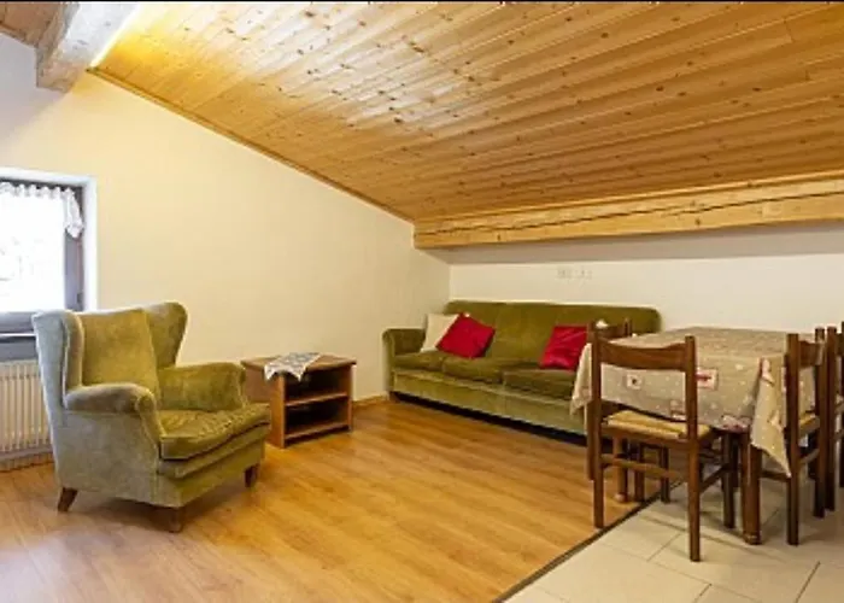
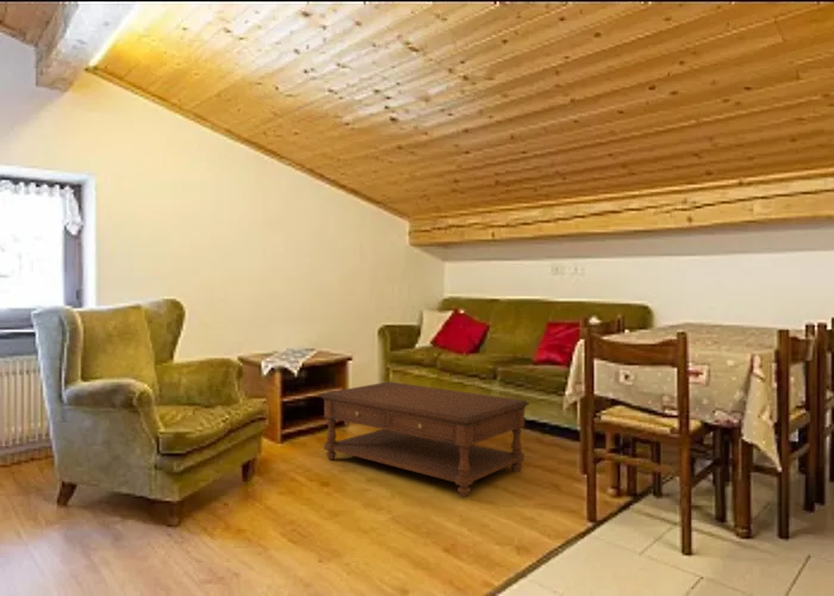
+ coffee table (421, 430)
